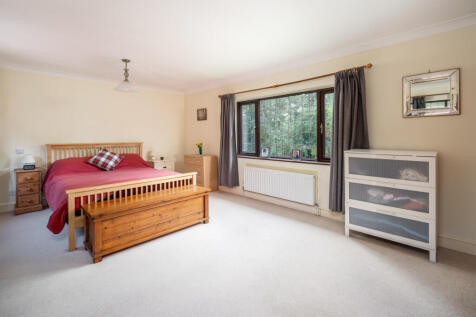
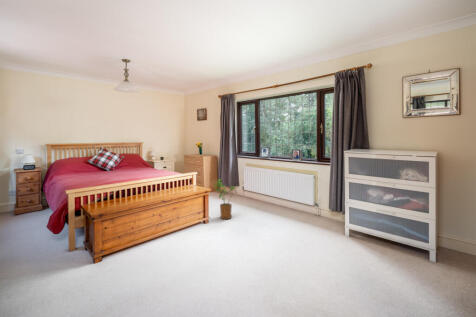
+ house plant (223, 198)
